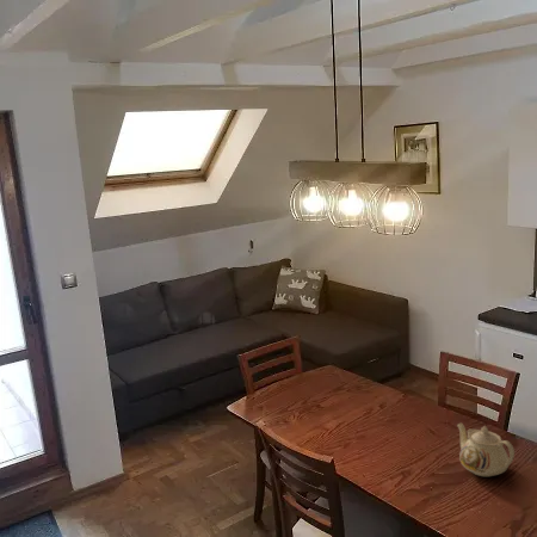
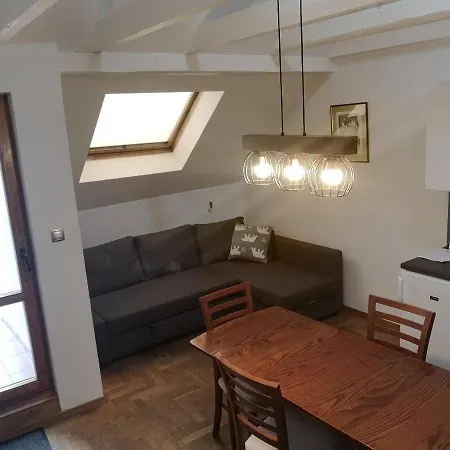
- teapot (483, 448)
